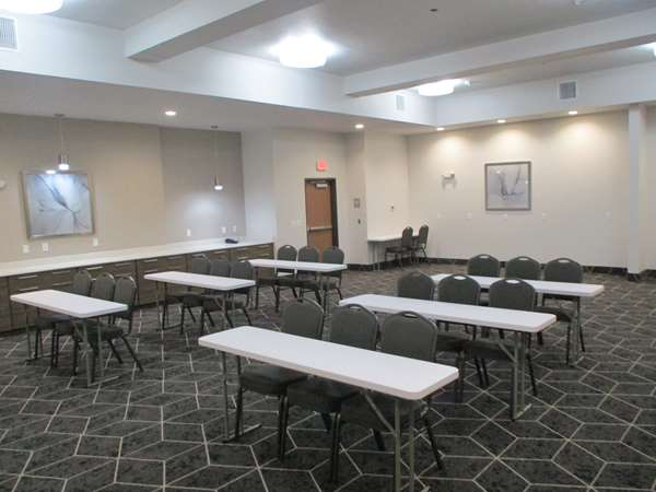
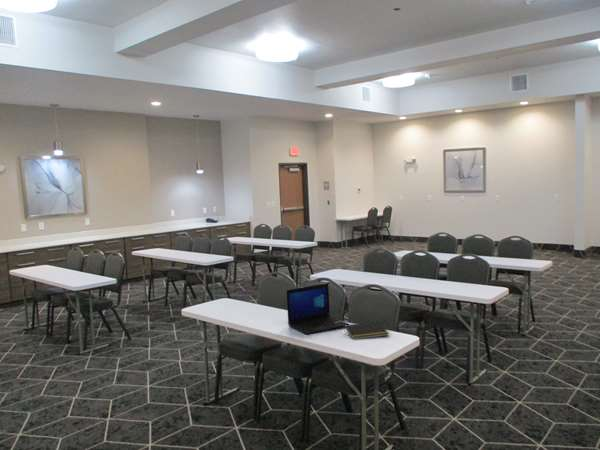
+ notepad (366, 330)
+ laptop (317, 307)
